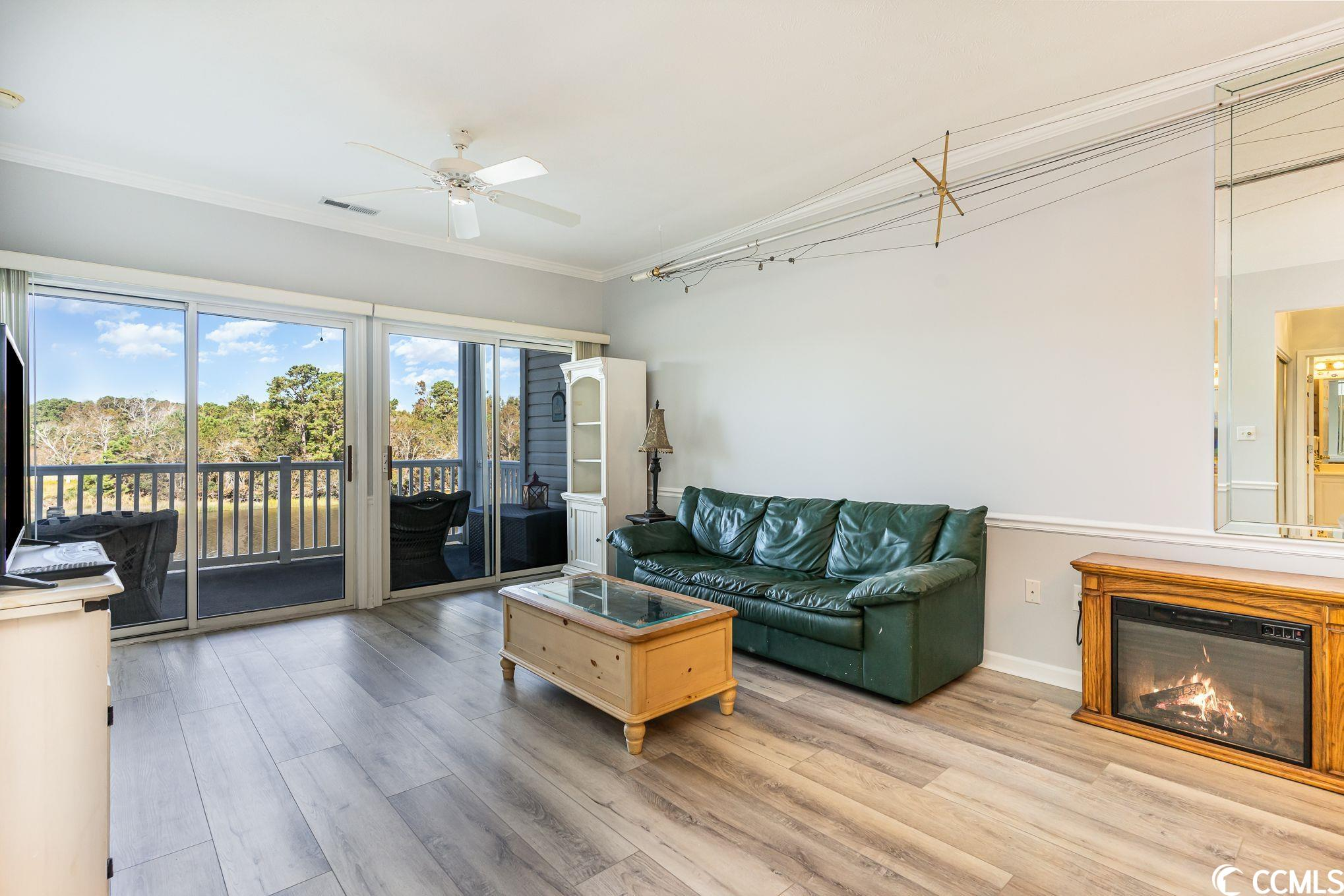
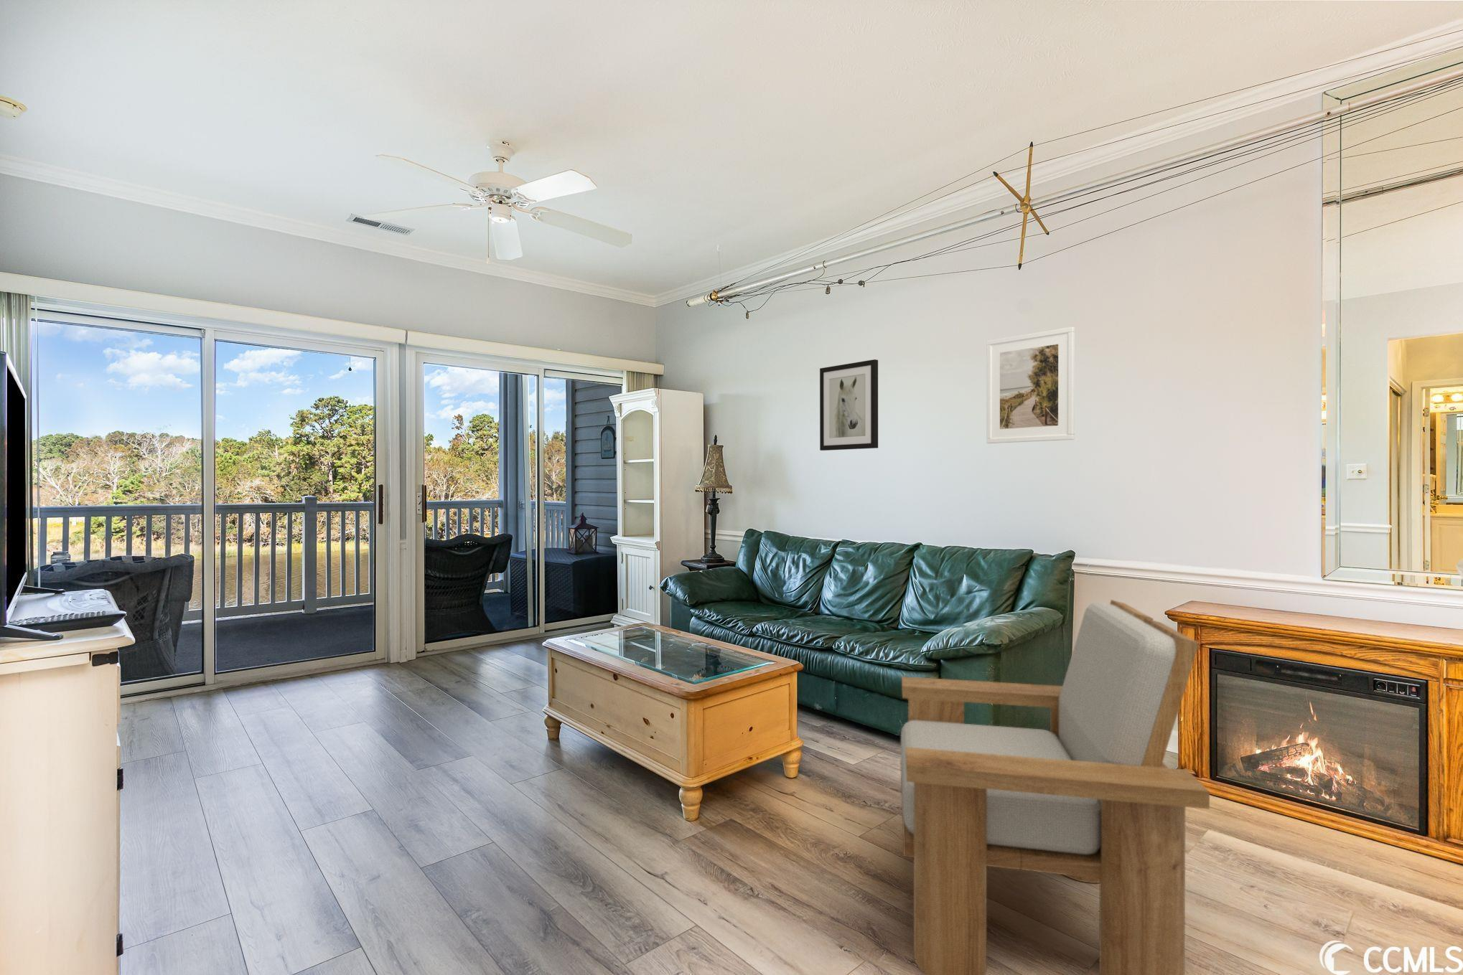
+ armchair (1023, 761)
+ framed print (1028, 387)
+ wall art (848, 407)
